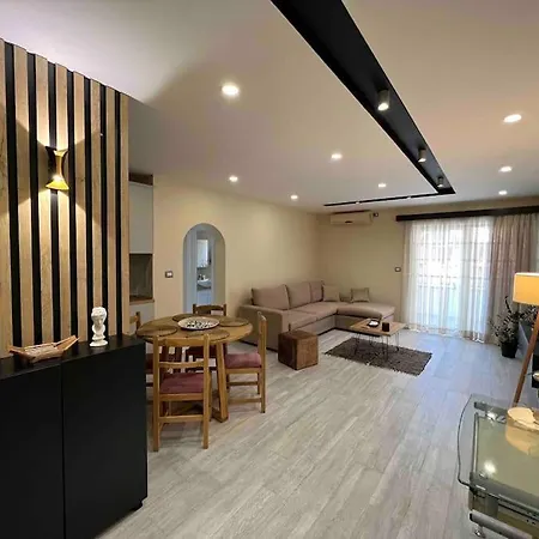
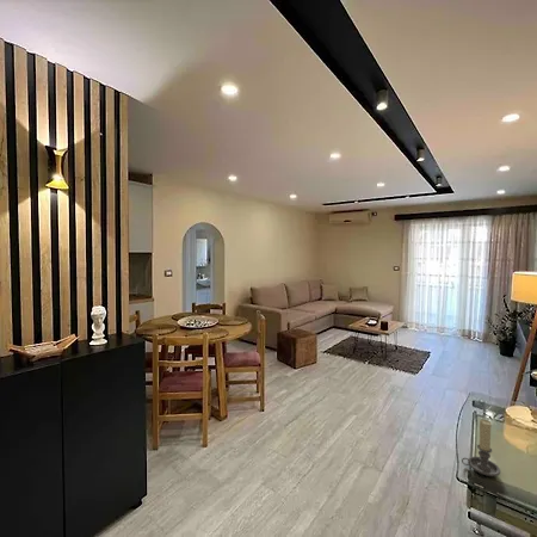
+ candle holder (481, 444)
